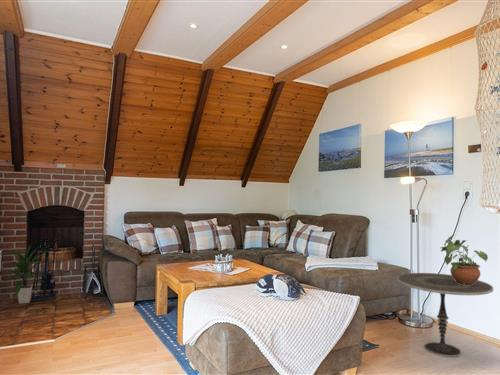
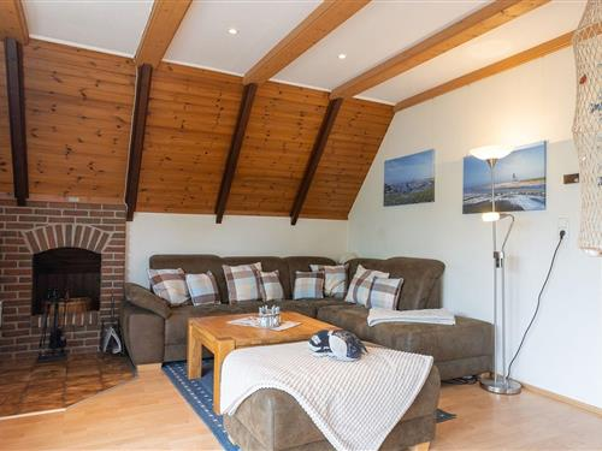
- indoor plant (24, 273)
- potted plant (459, 258)
- side table (442, 315)
